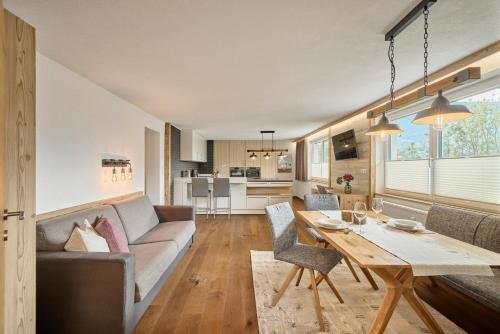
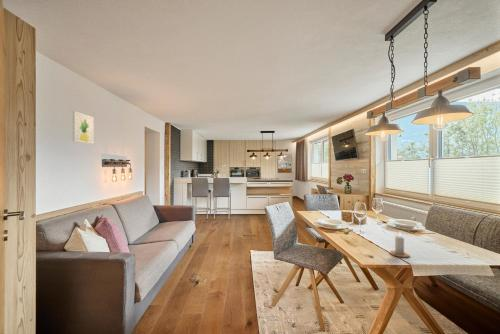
+ candle (399, 241)
+ wall art (83, 128)
